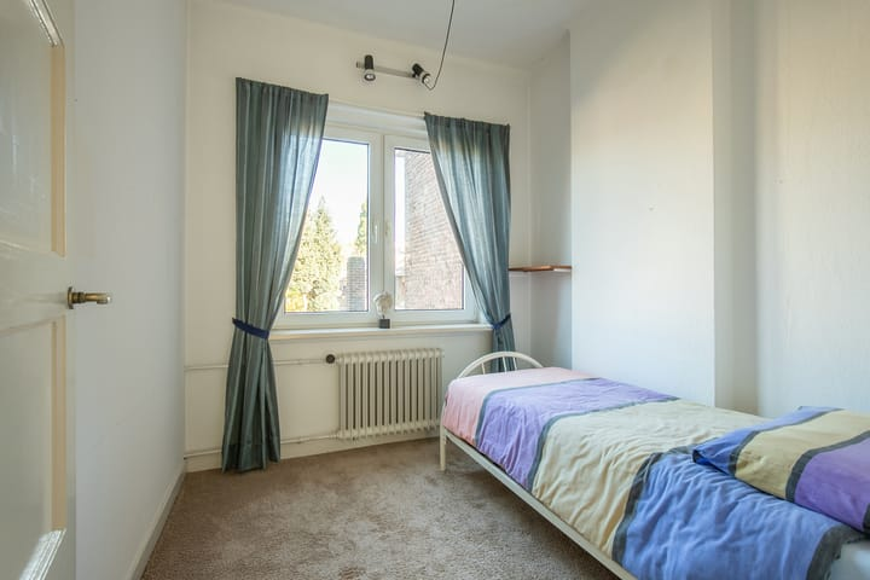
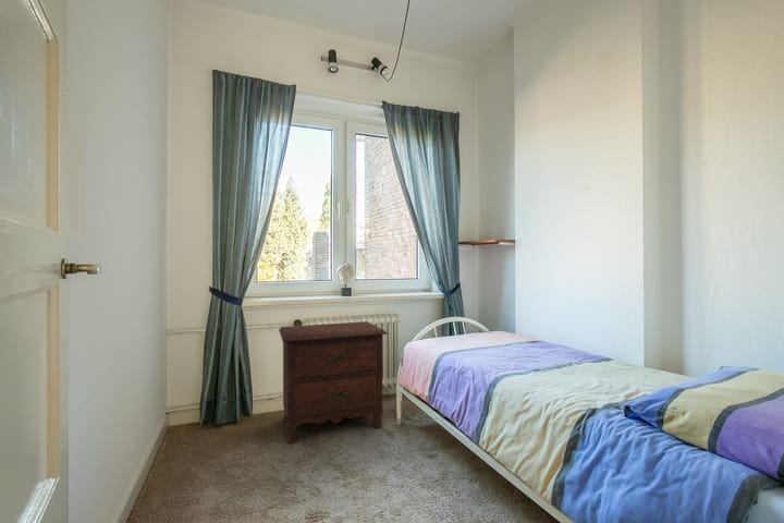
+ nightstand (331, 376)
